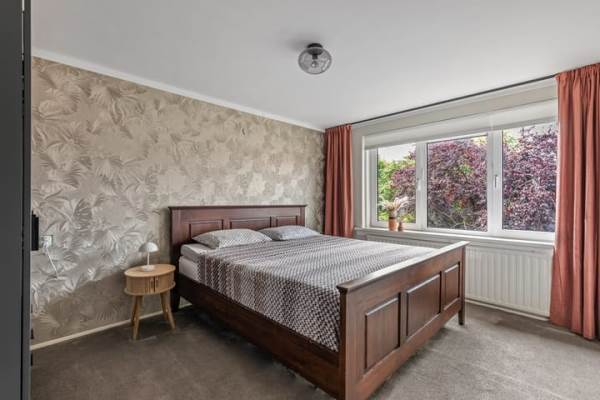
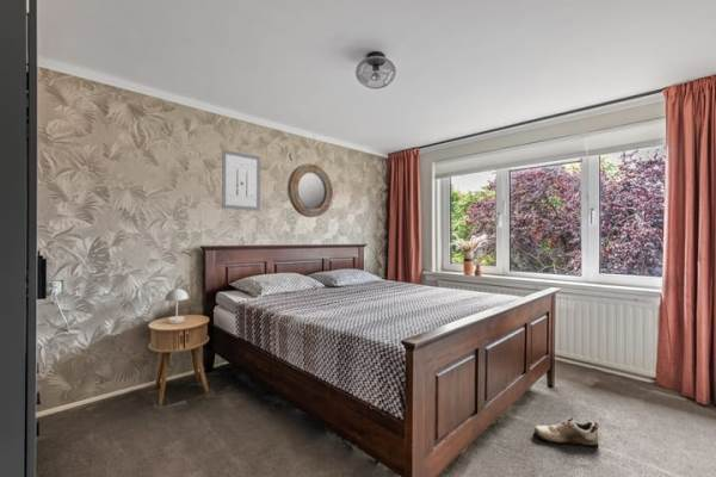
+ home mirror (310, 191)
+ sneaker (564, 428)
+ wall art (241, 181)
